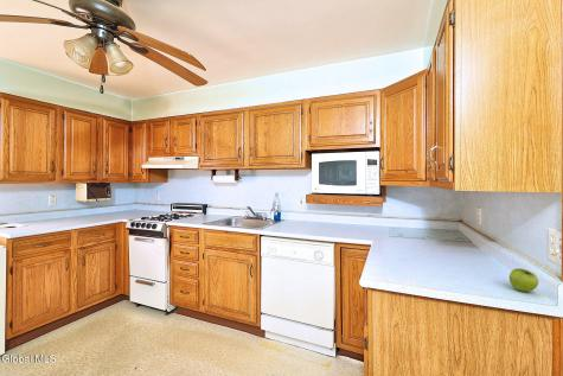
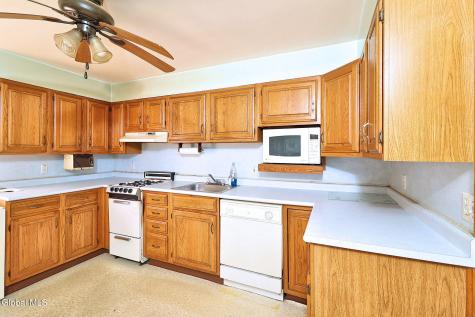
- fruit (523, 280)
